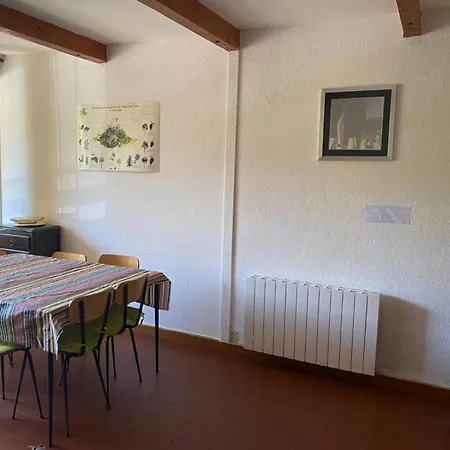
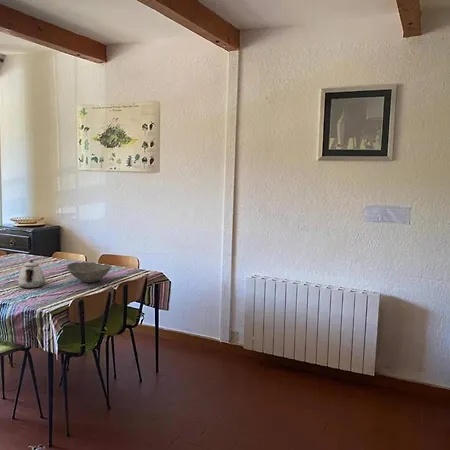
+ bowl (90, 272)
+ teapot (32, 272)
